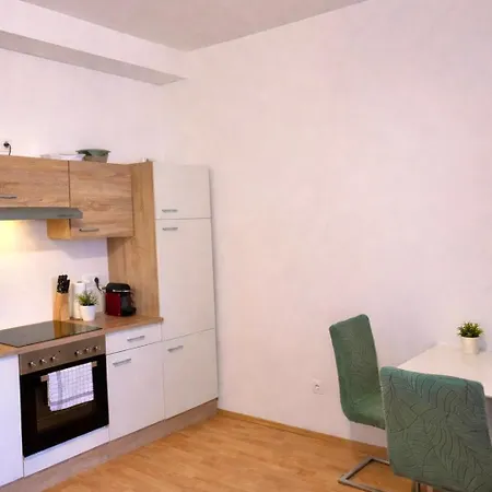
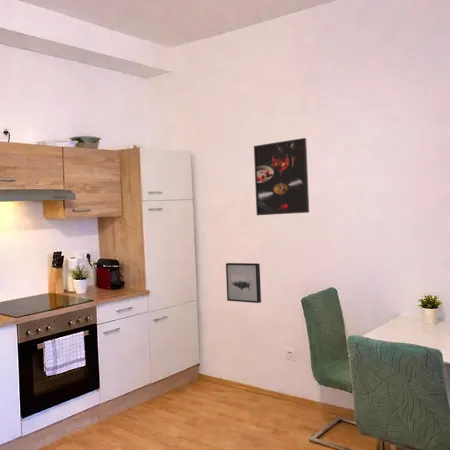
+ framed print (280, 178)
+ wall art (243, 282)
